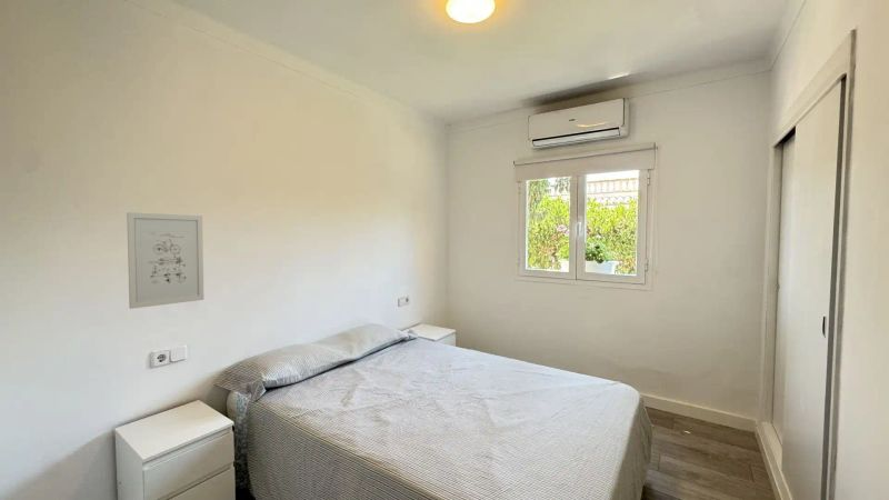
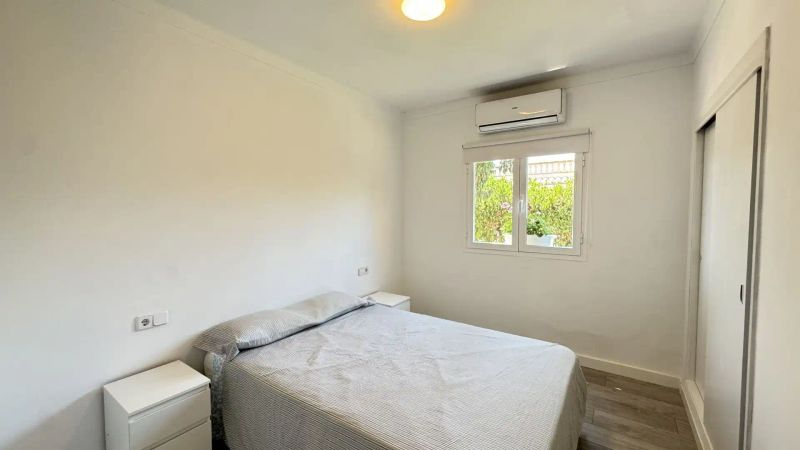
- wall art (168, 259)
